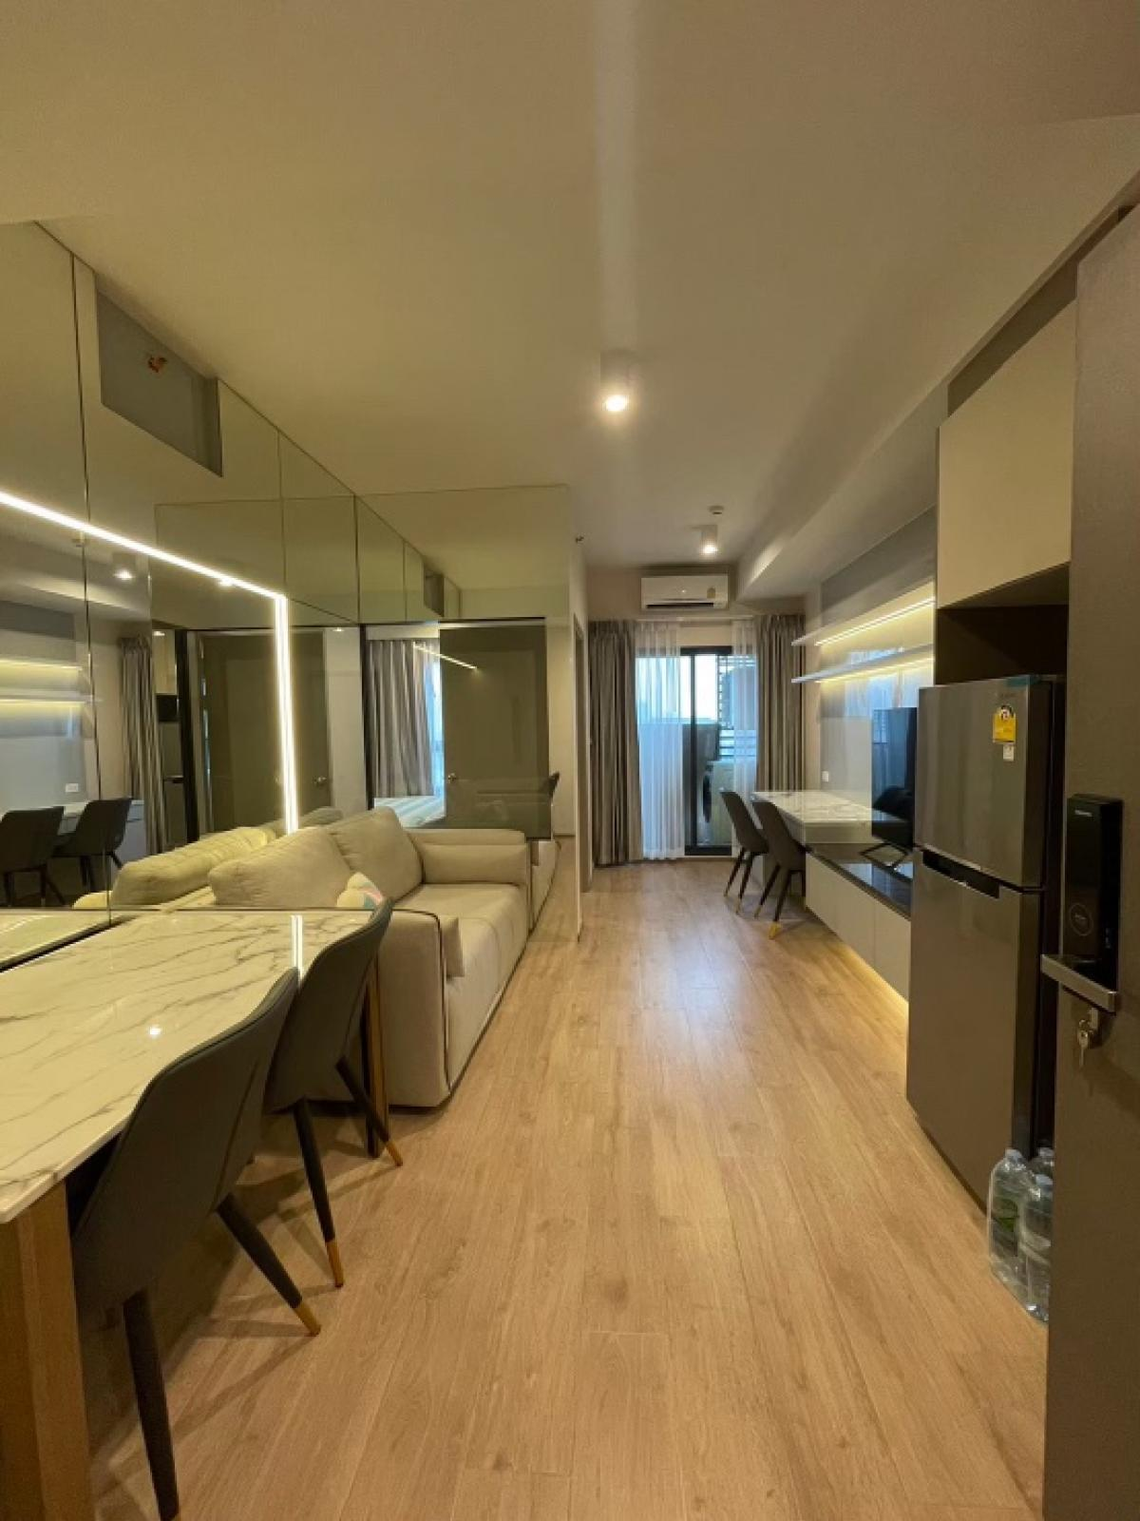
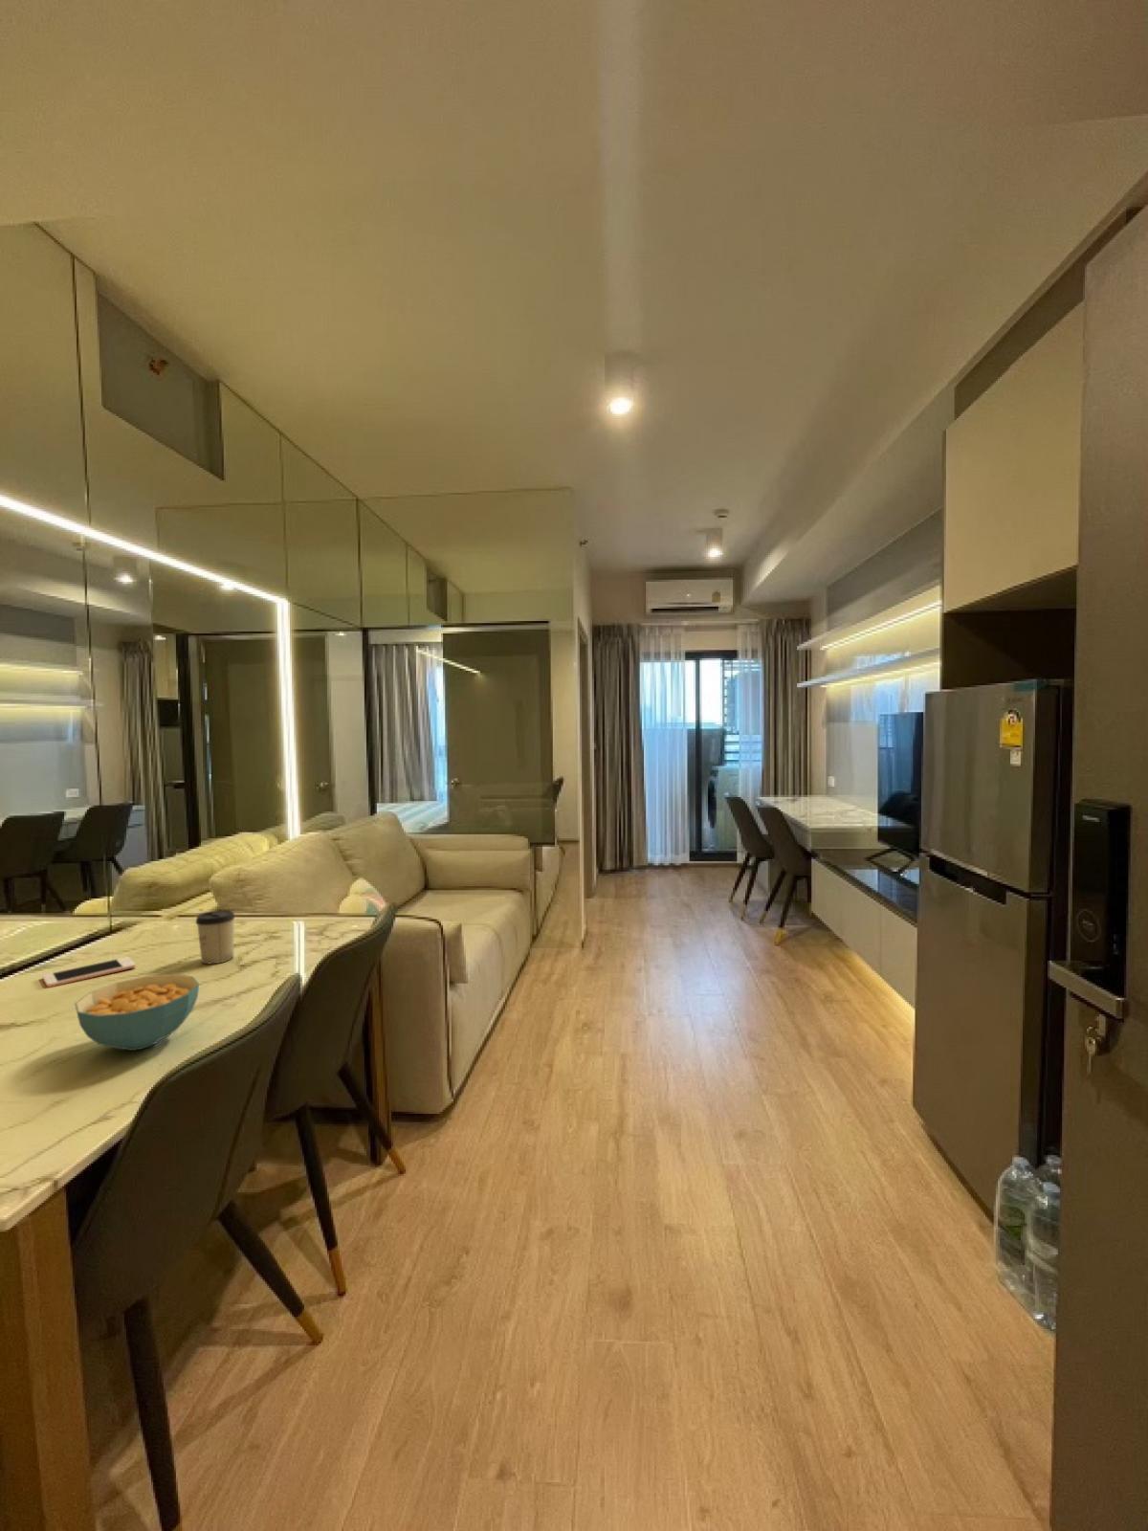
+ cereal bowl (140, 1019)
+ cell phone (90, 972)
+ cup (216, 935)
